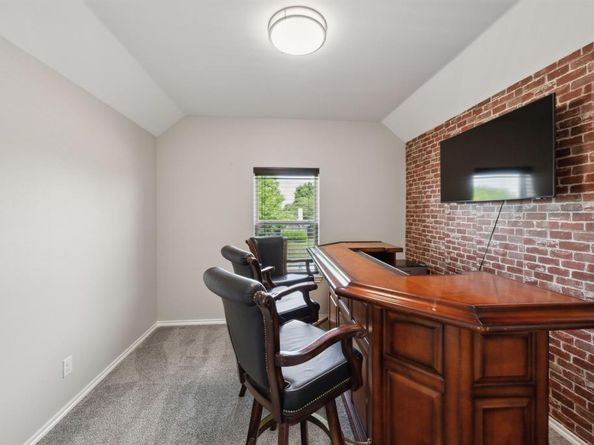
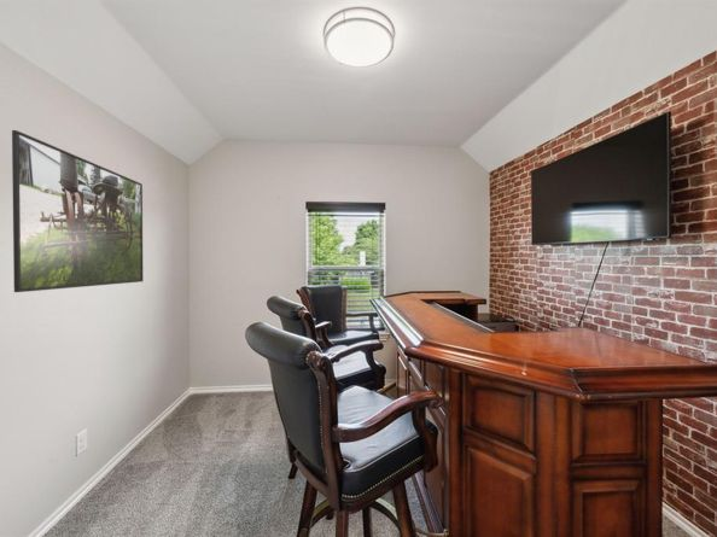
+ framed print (93, 224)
